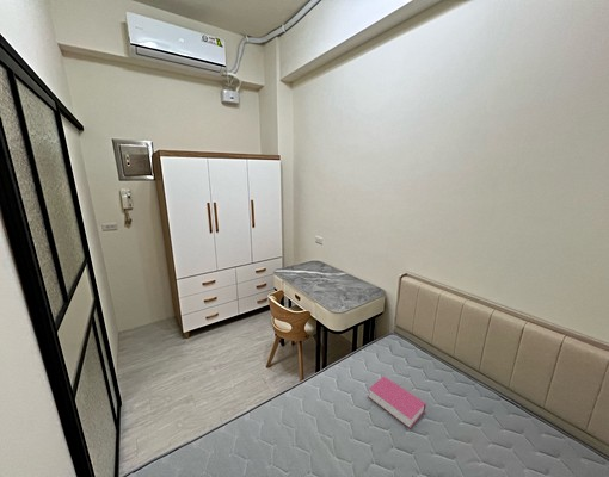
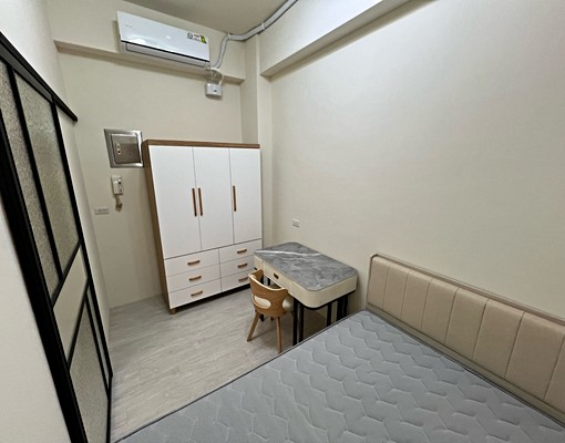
- book (395, 399)
